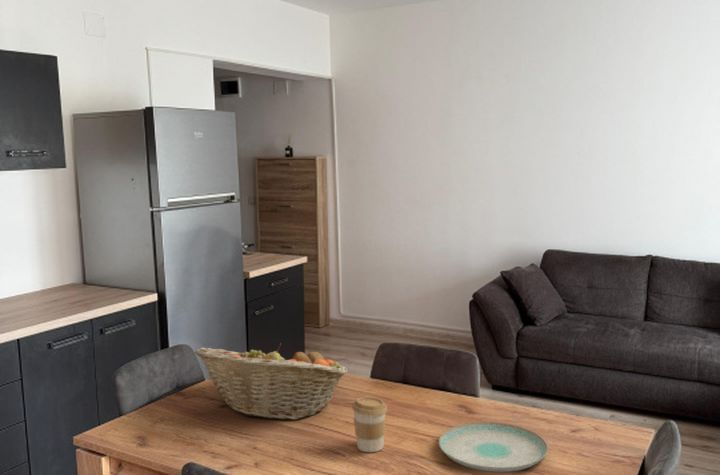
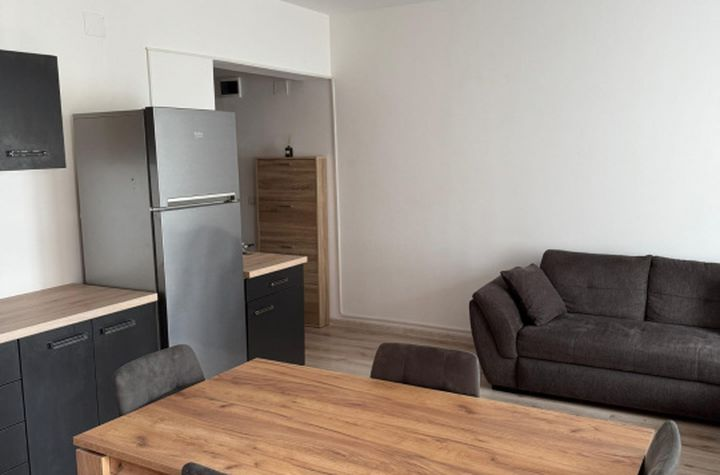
- fruit basket (271, 372)
- coffee cup (369, 423)
- plate (492, 447)
